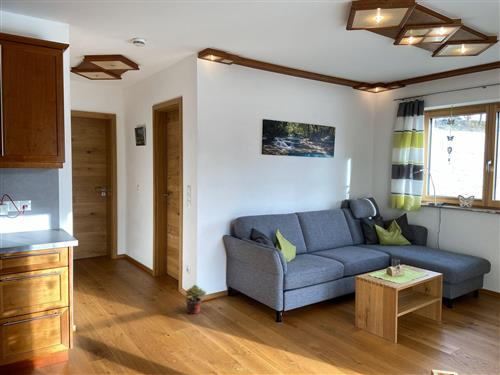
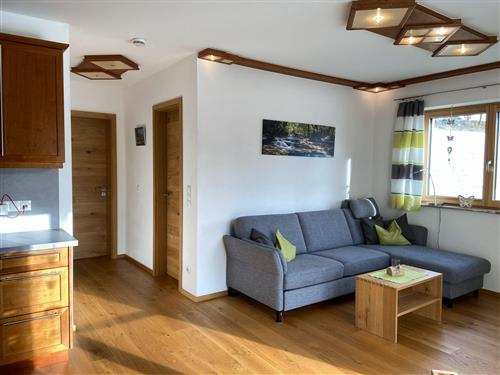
- potted plant (195, 298)
